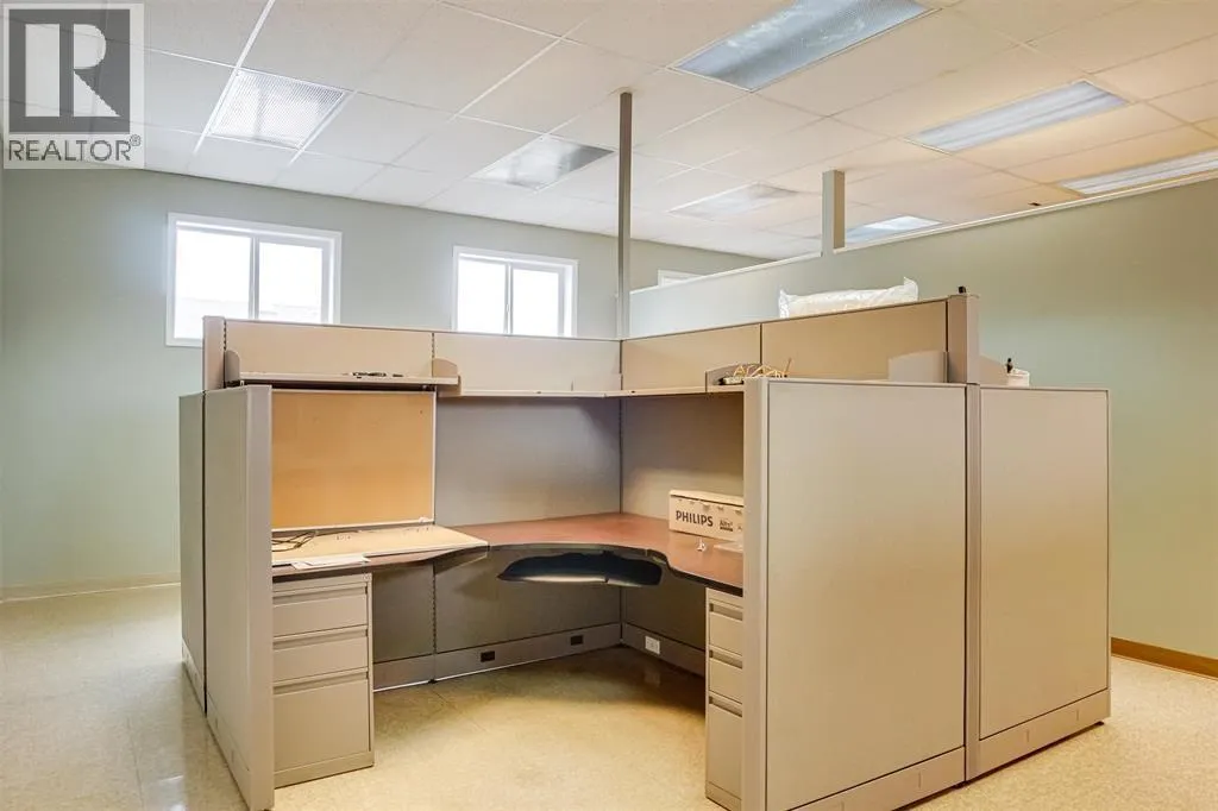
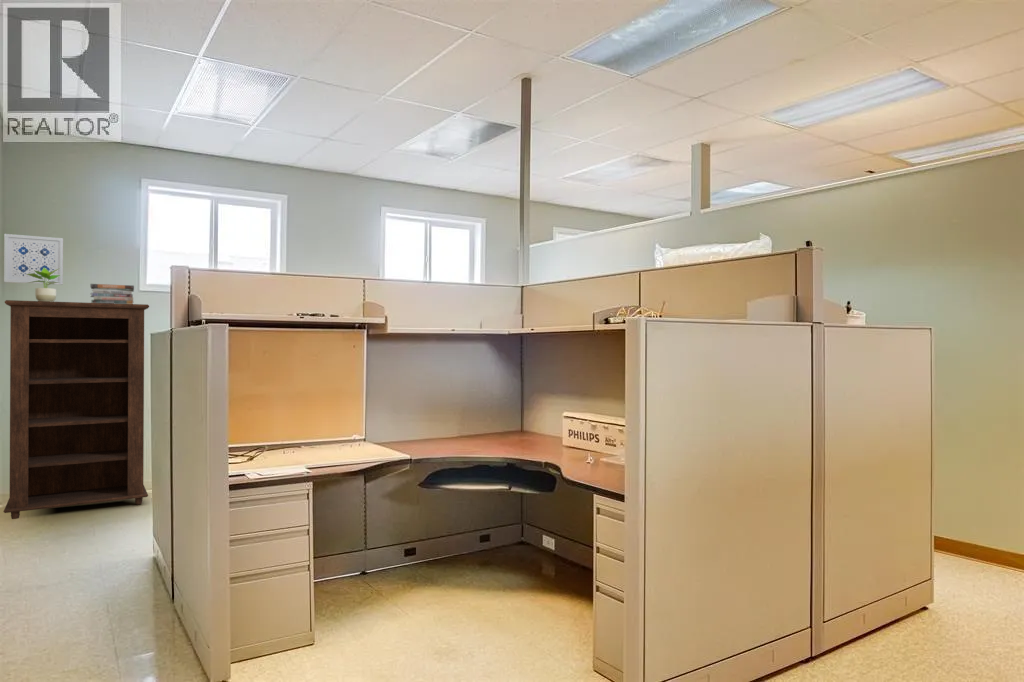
+ bookshelf (80, 404)
+ book stack (112, 294)
+ wall art (34, 259)
+ potted plant (44, 284)
